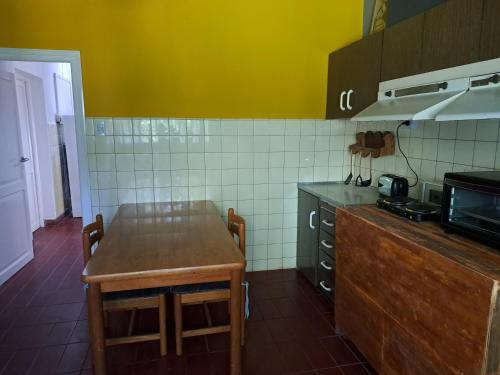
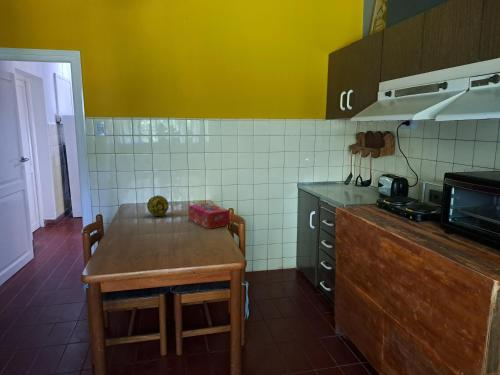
+ tissue box (208, 215)
+ decorative ball (158, 205)
